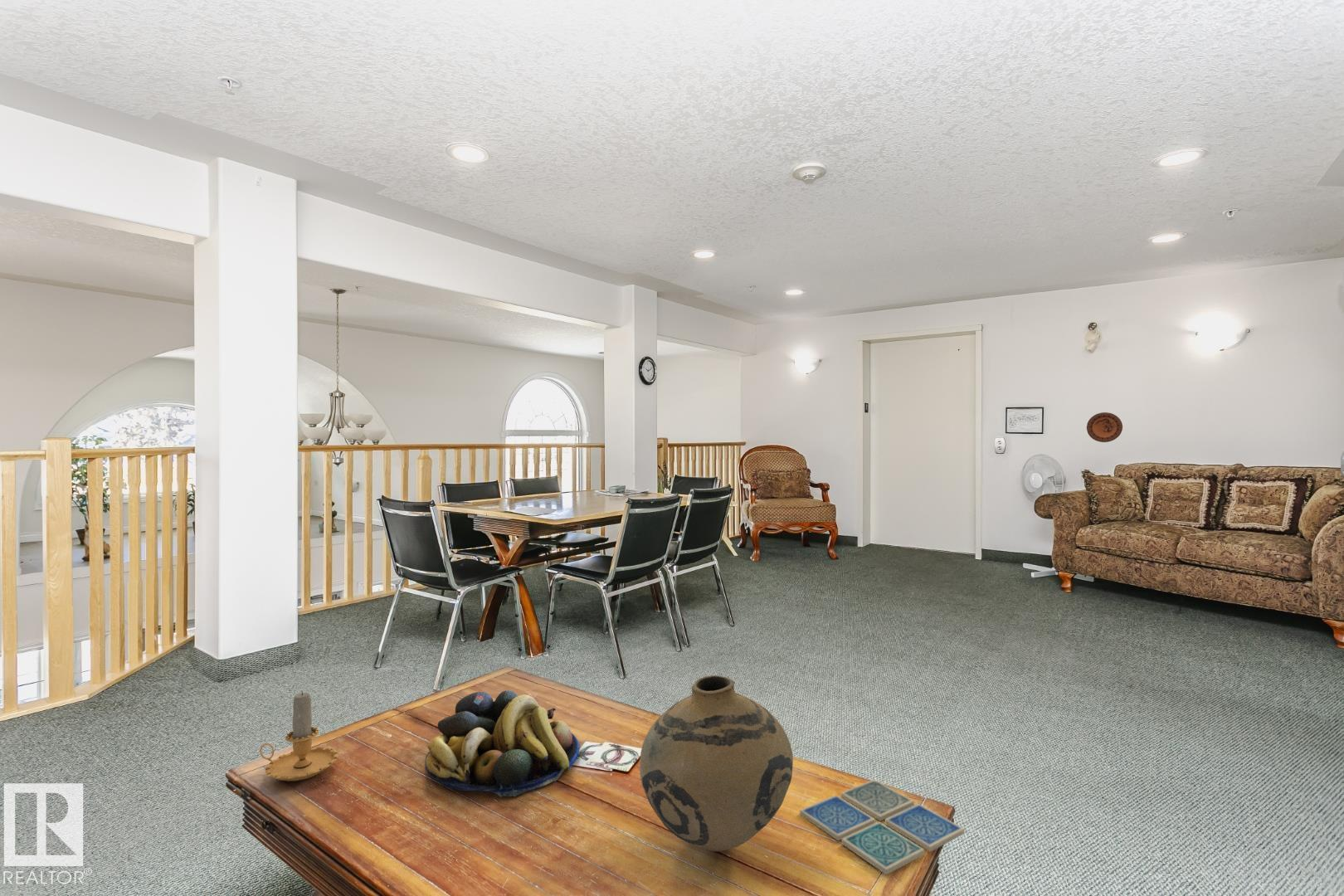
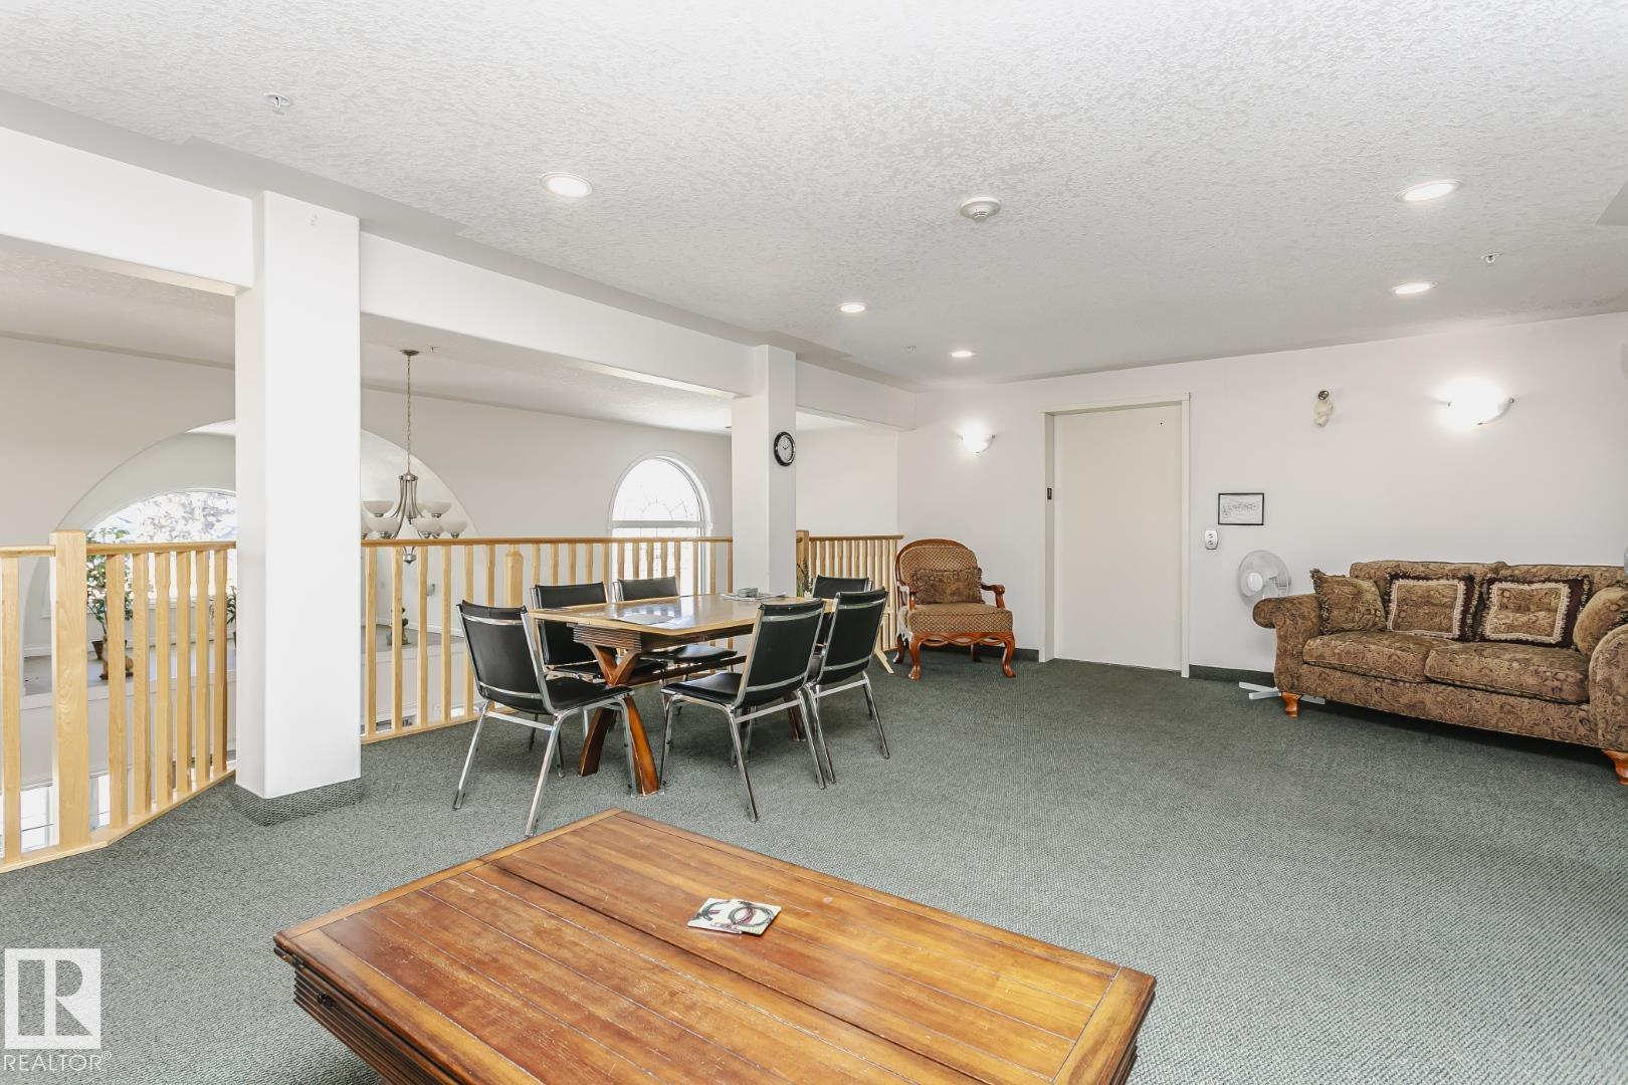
- fruit bowl (505, 728)
- drink coaster (879, 821)
- candle (295, 730)
- decorative plate (1104, 427)
- vase (716, 763)
